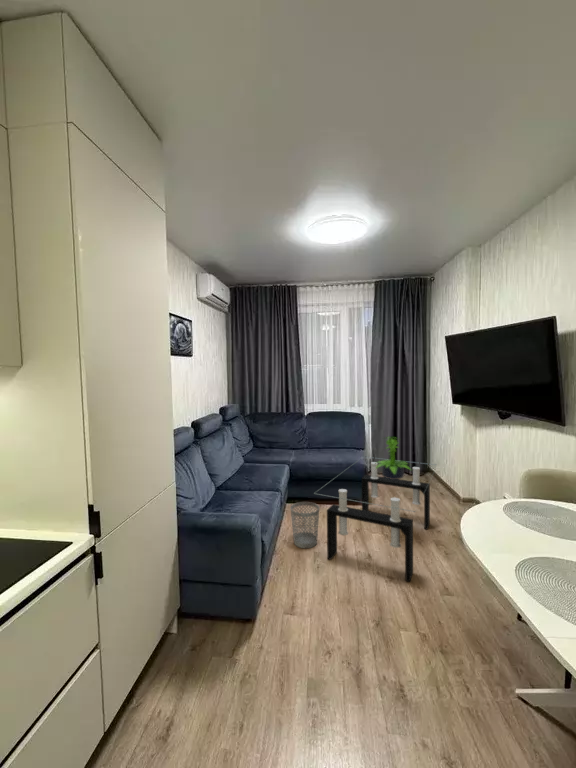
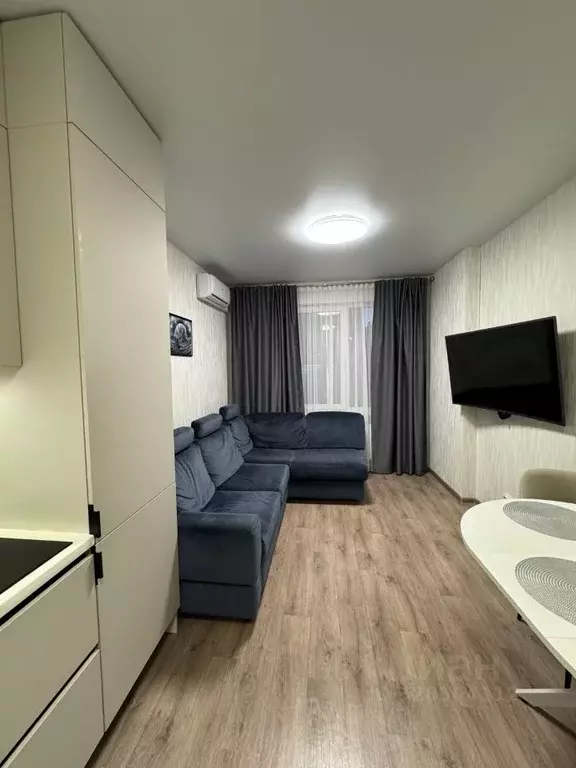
- potted plant (393, 456)
- coffee table (384, 506)
- wastebasket (305, 525)
